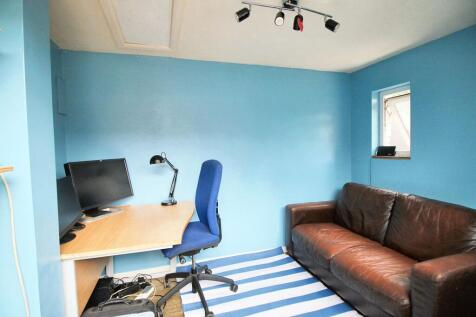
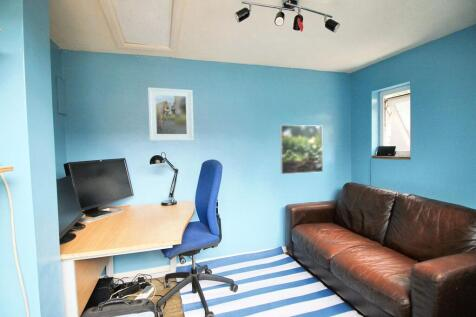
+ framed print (171, 115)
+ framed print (302, 149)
